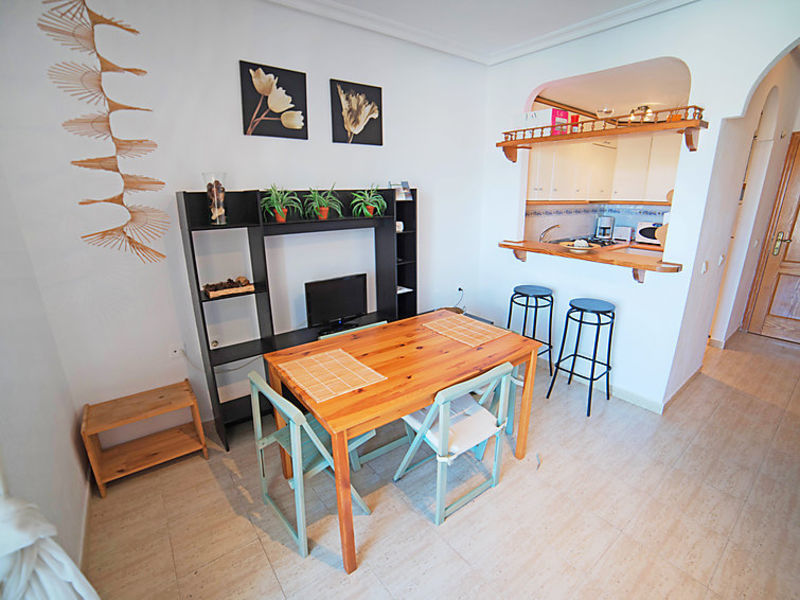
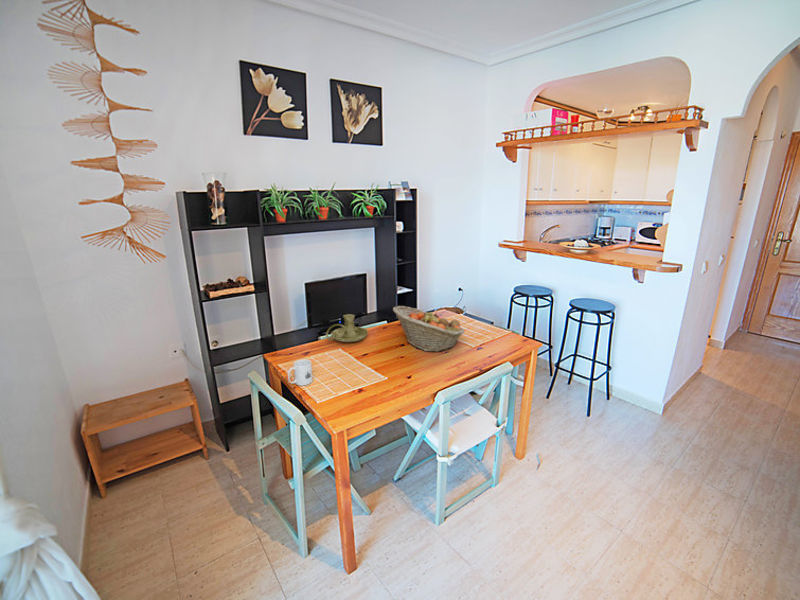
+ fruit basket (427, 325)
+ candle holder (345, 328)
+ mug (299, 373)
